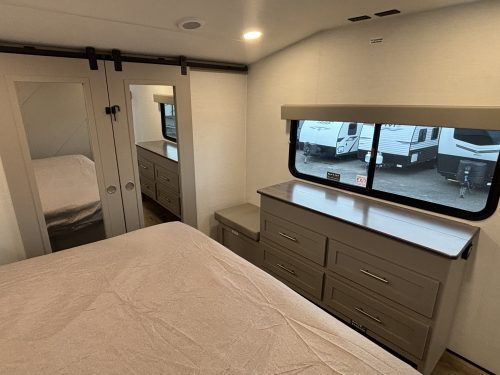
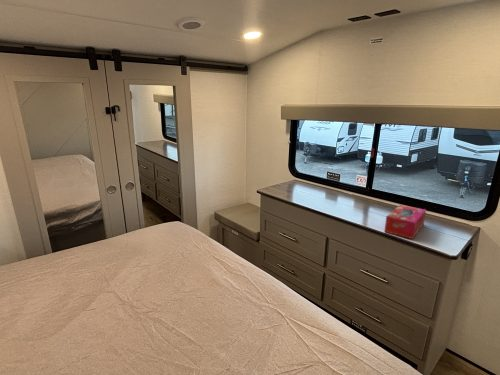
+ tissue box (405, 220)
